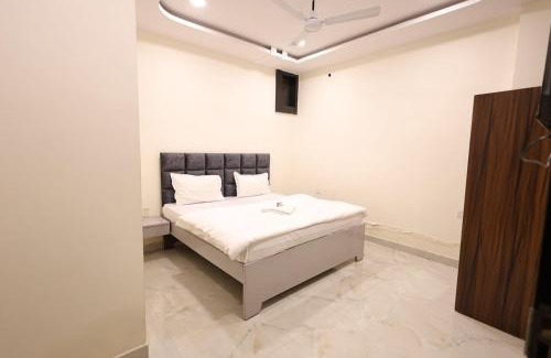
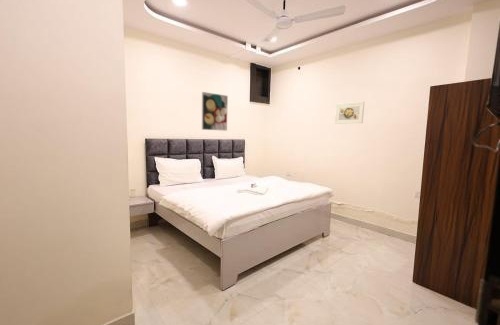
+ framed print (348, 113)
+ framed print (215, 112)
